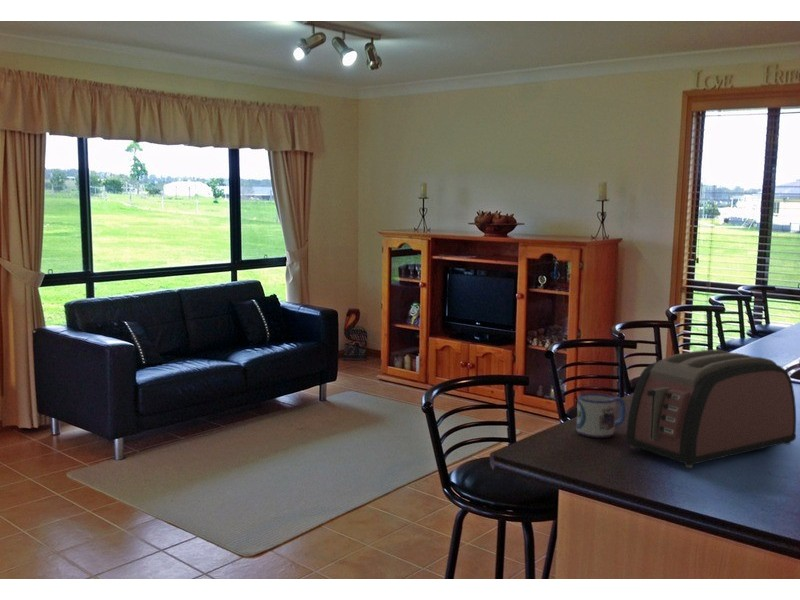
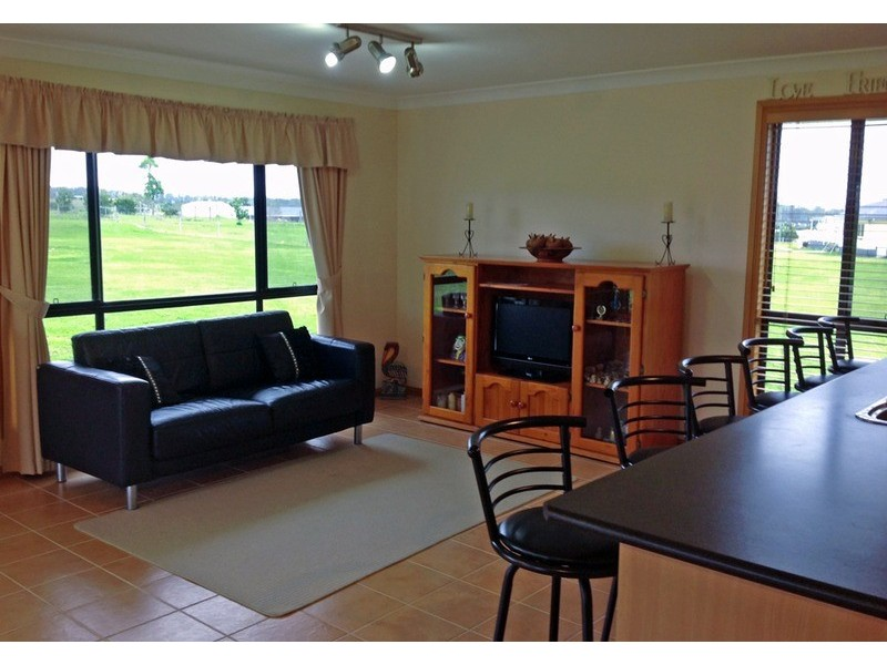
- mug (602, 414)
- toaster (710, 401)
